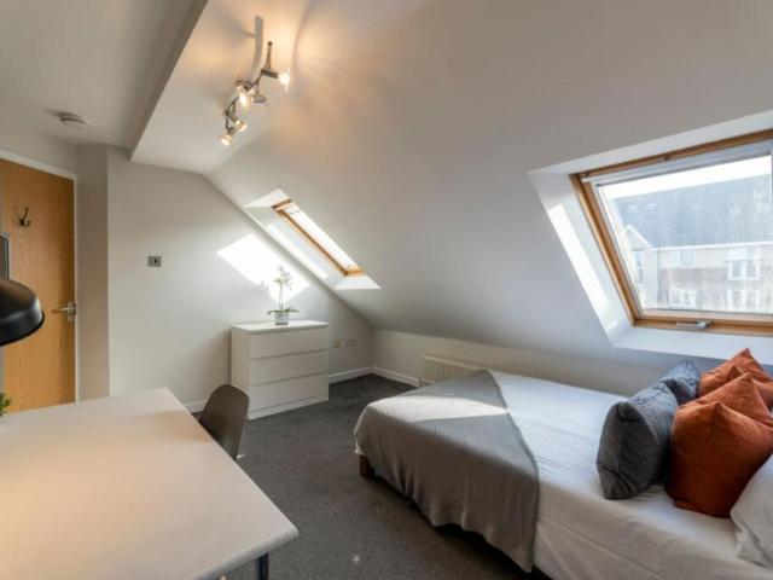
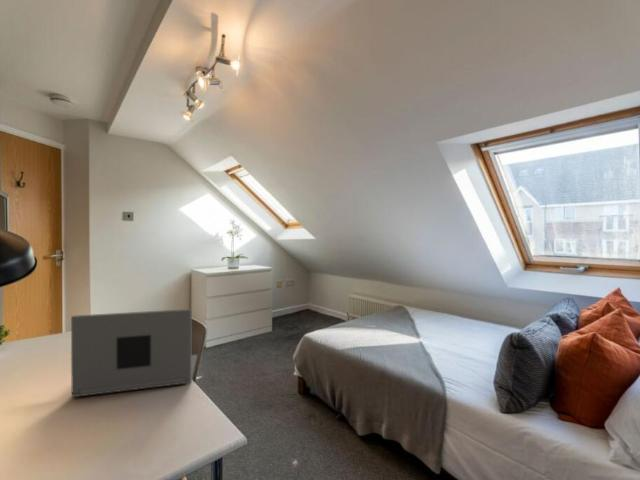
+ laptop (143, 340)
